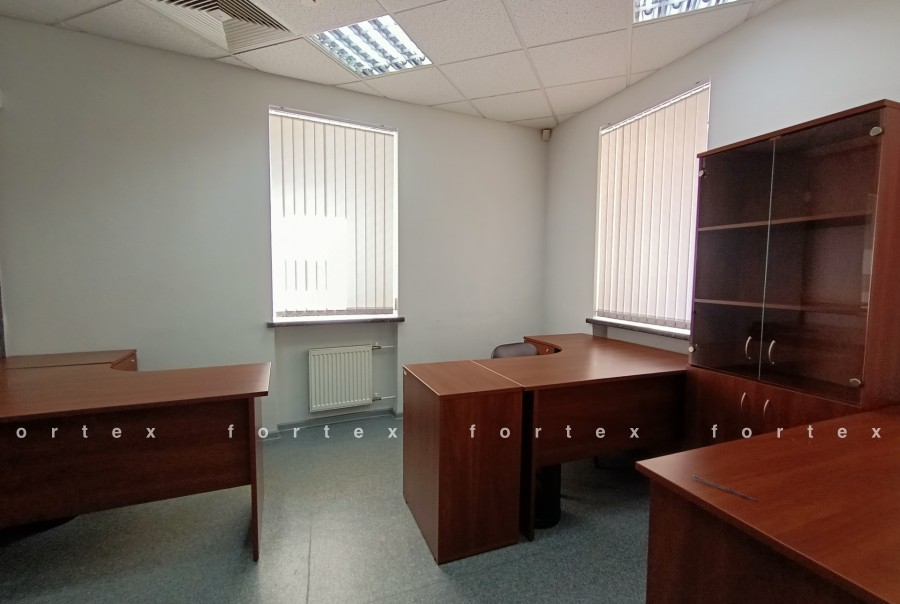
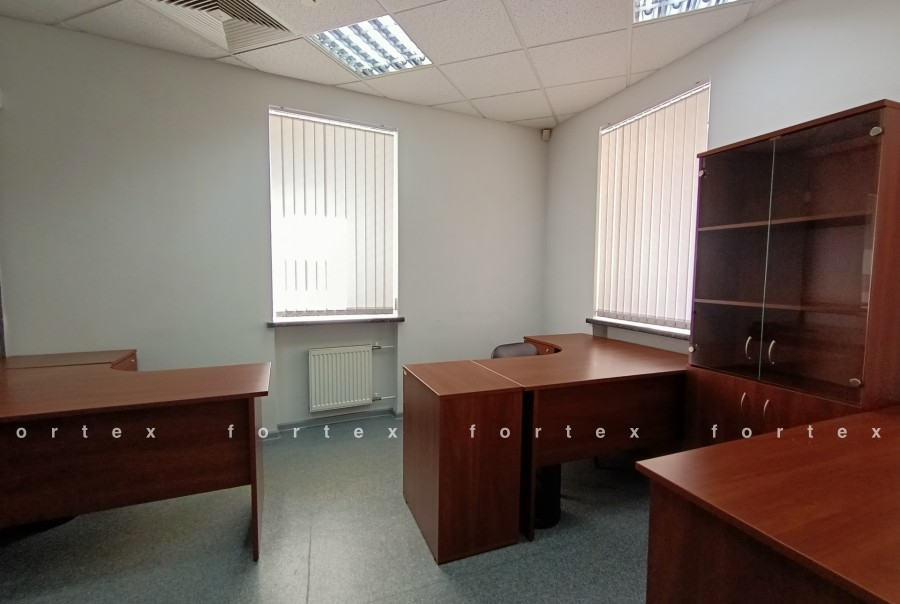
- pen (721, 487)
